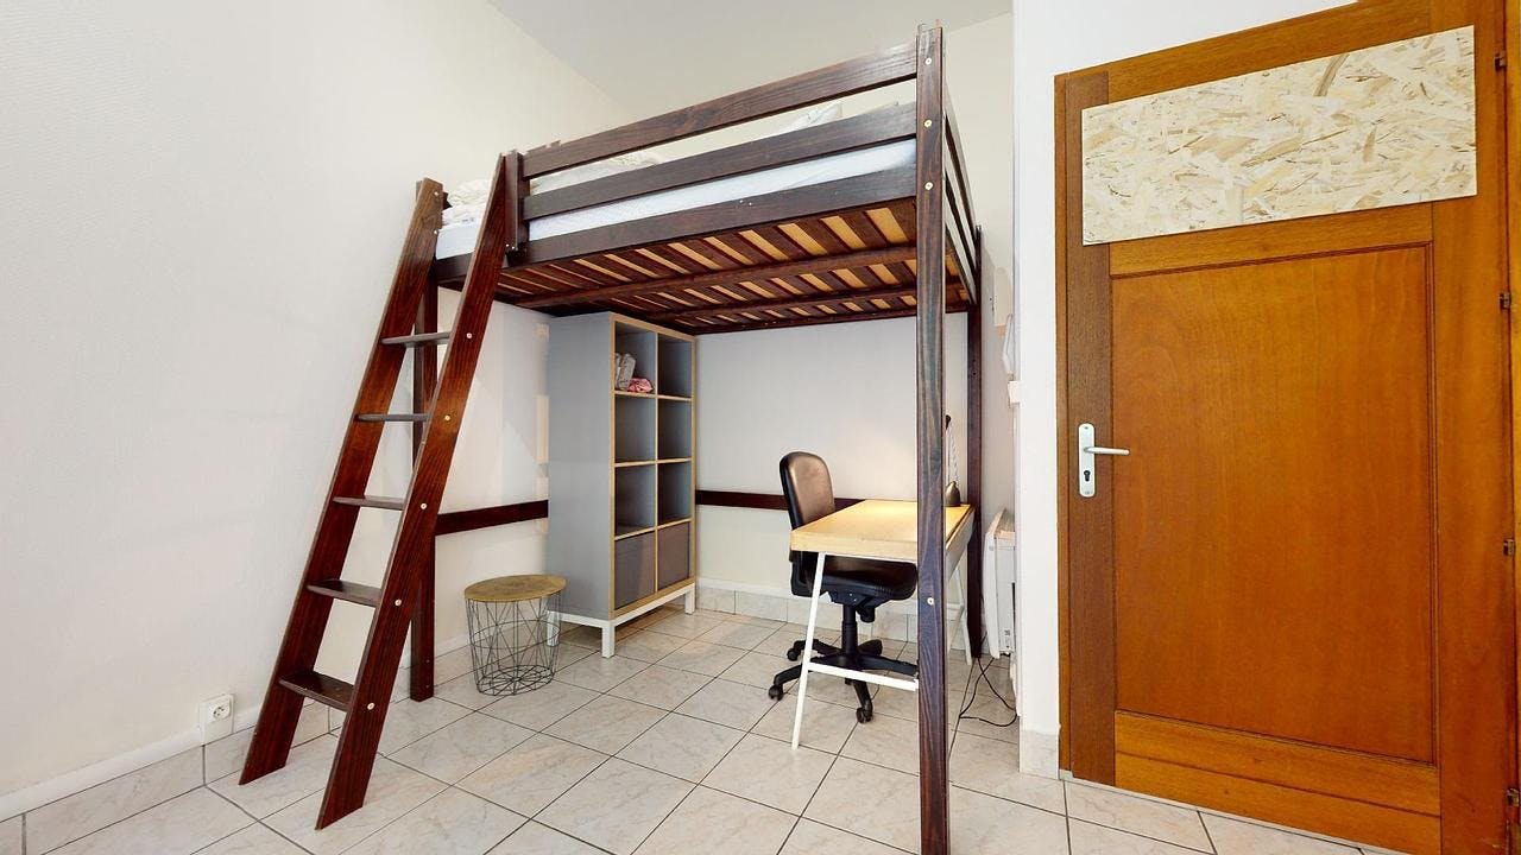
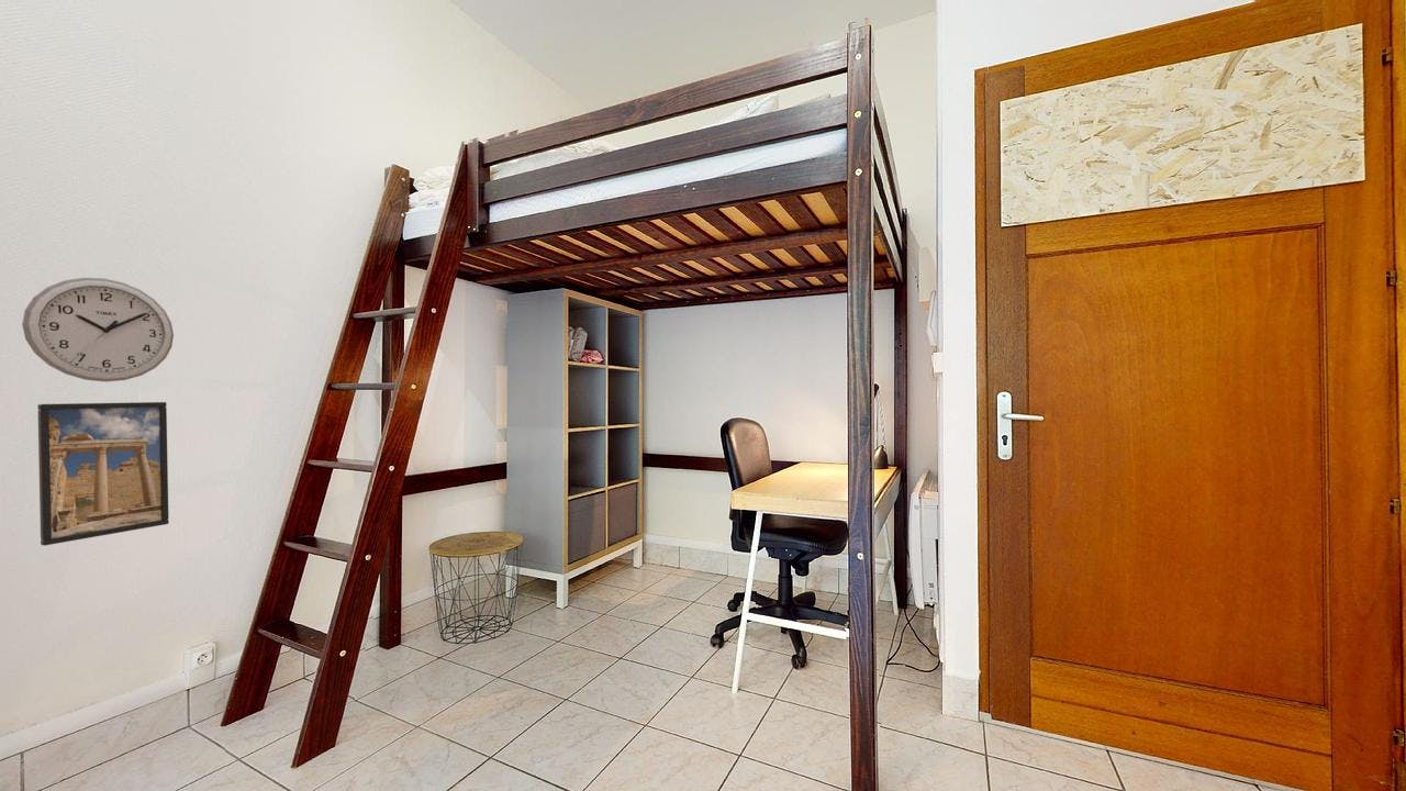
+ wall clock (105, 330)
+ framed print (108, 468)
